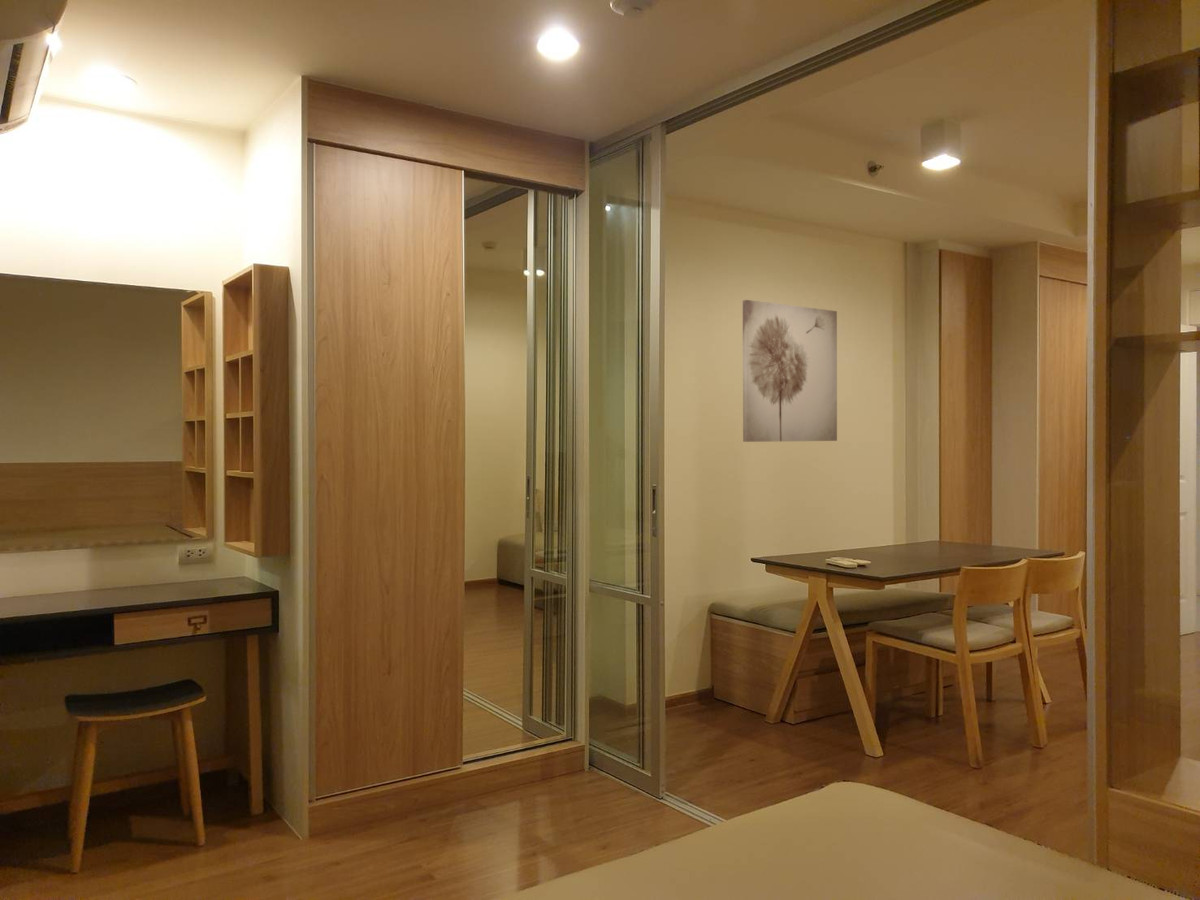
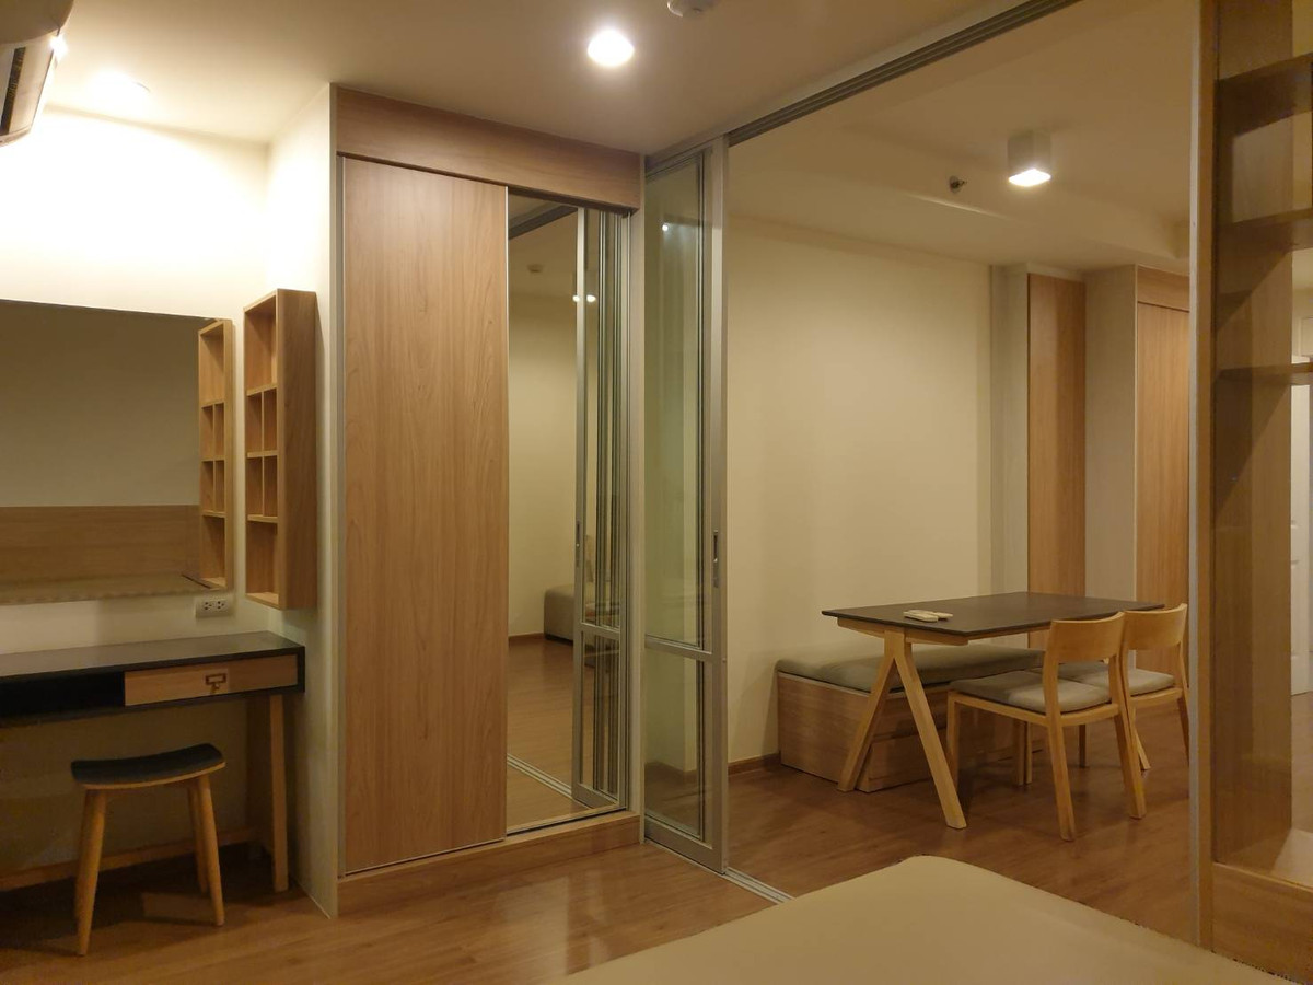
- wall art (791, 373)
